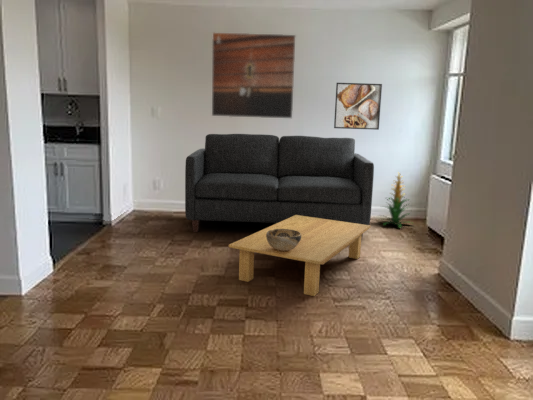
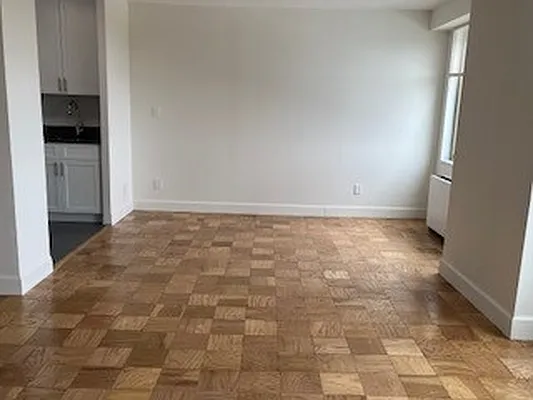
- coffee table (305, 250)
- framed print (253, 76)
- sofa (278, 181)
- decorative bowl (283, 240)
- indoor plant (397, 198)
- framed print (357, 106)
